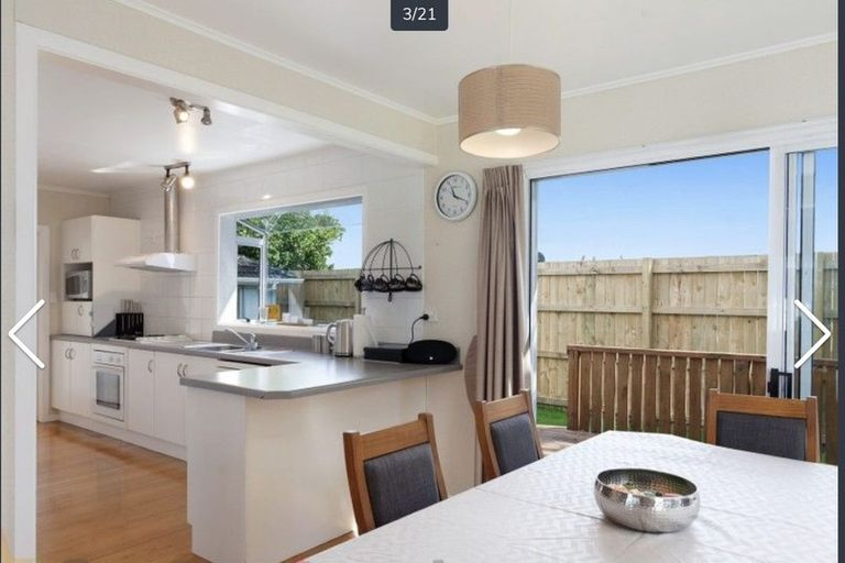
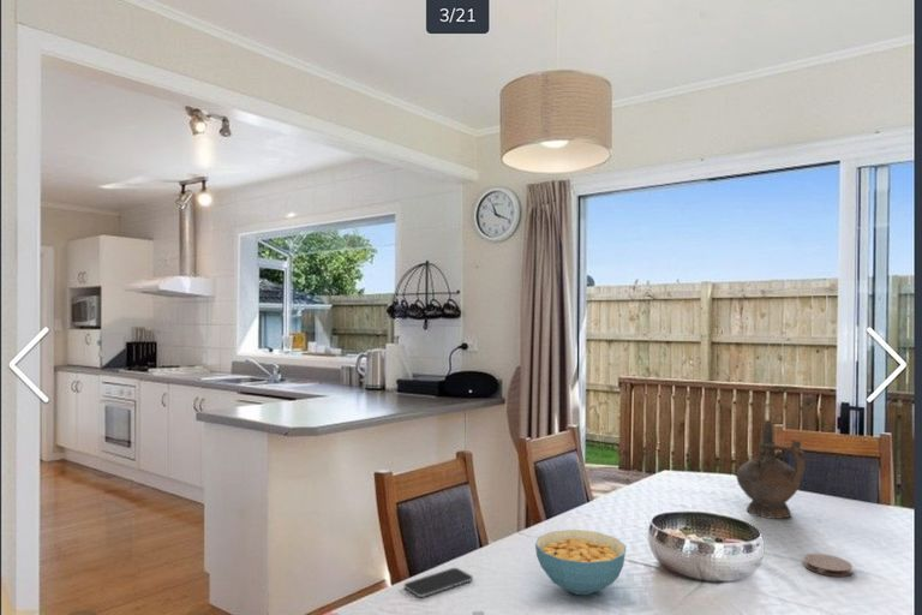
+ cereal bowl (580, 567)
+ coaster (827, 565)
+ ceremonial vessel (771, 467)
+ smartphone (438, 581)
